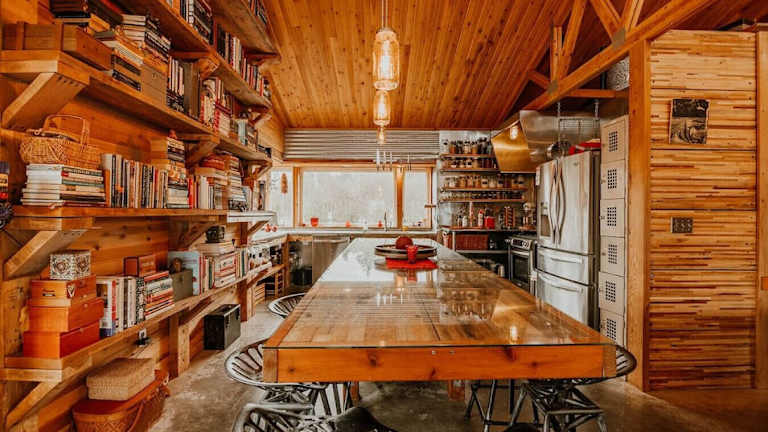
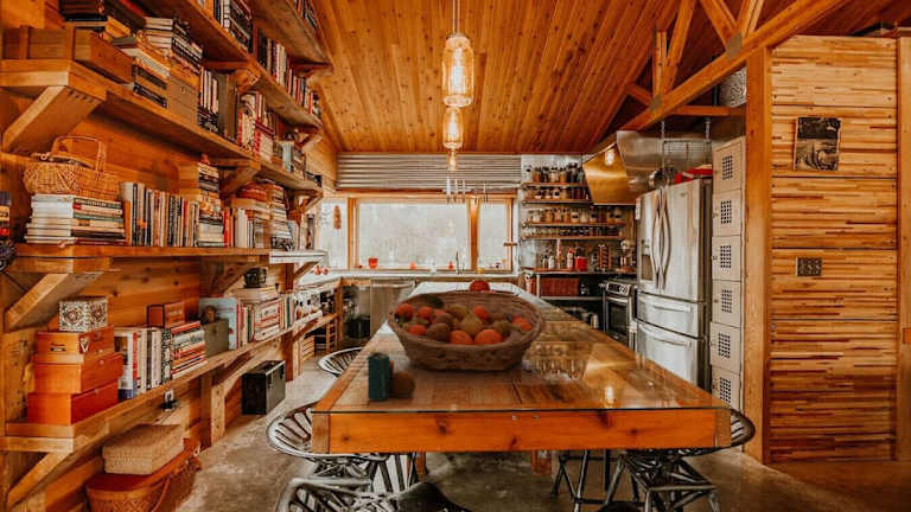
+ fruit basket (465, 327)
+ candle (390, 371)
